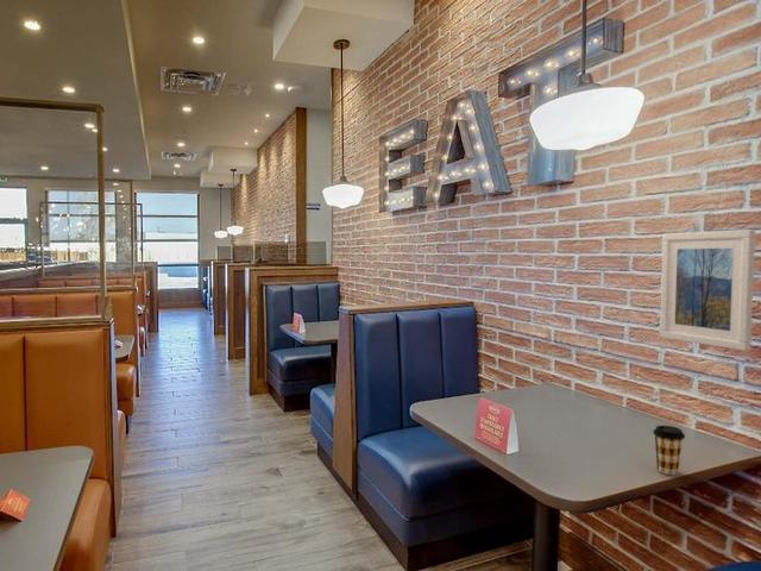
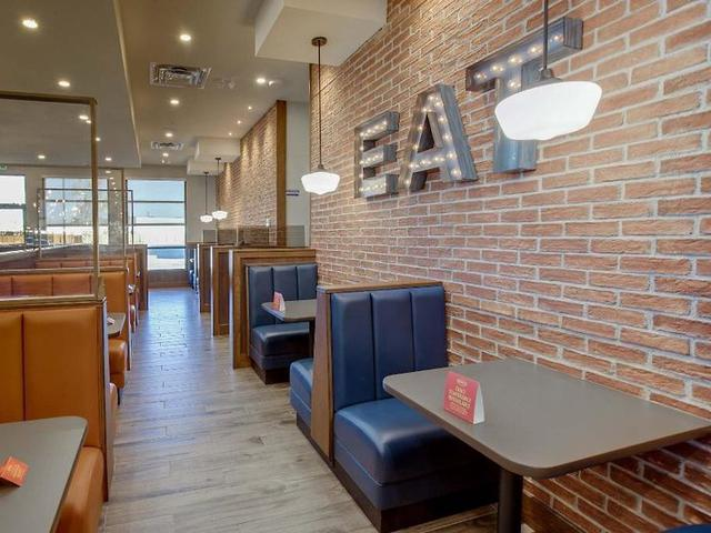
- coffee cup (668, 450)
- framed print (703, 288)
